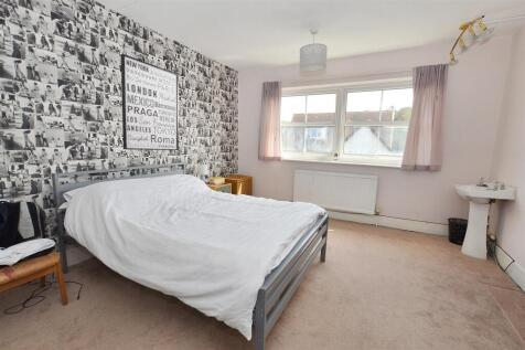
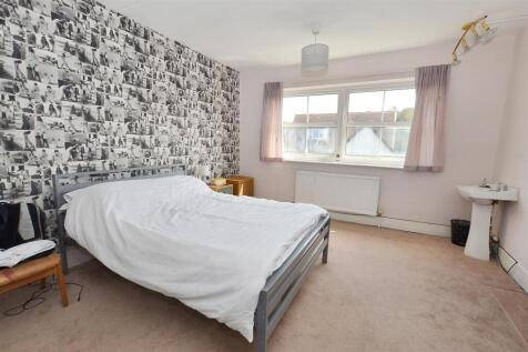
- wall art (153, 108)
